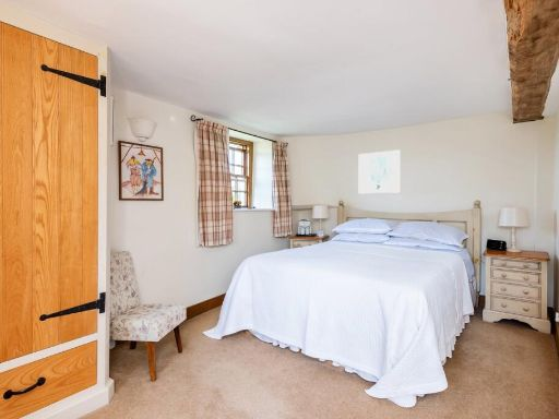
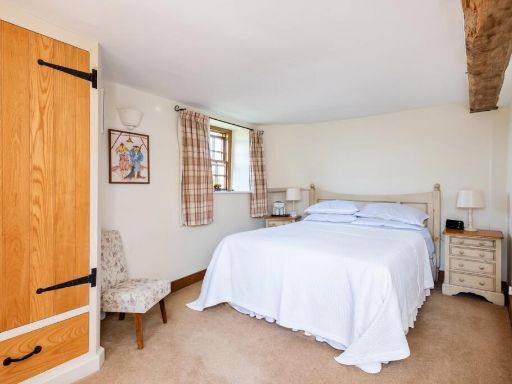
- wall art (378, 172)
